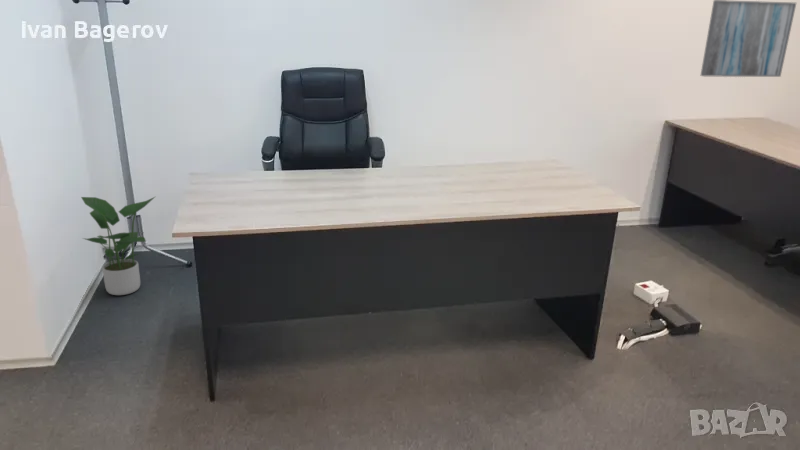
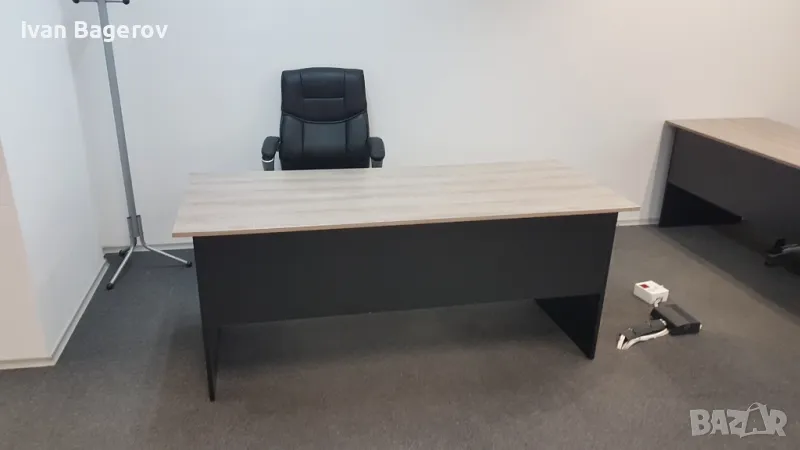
- potted plant (121, 245)
- wall art (748, 39)
